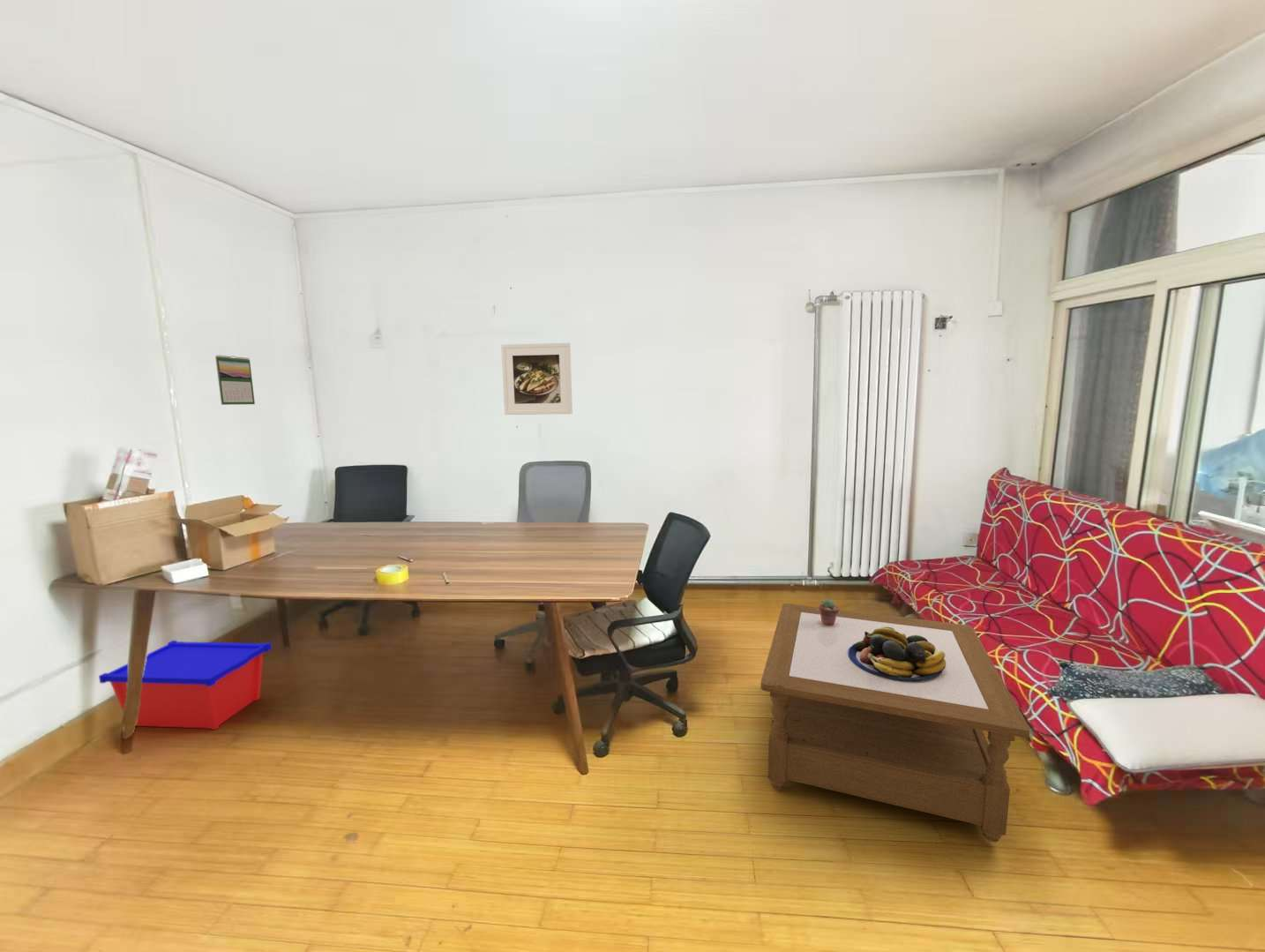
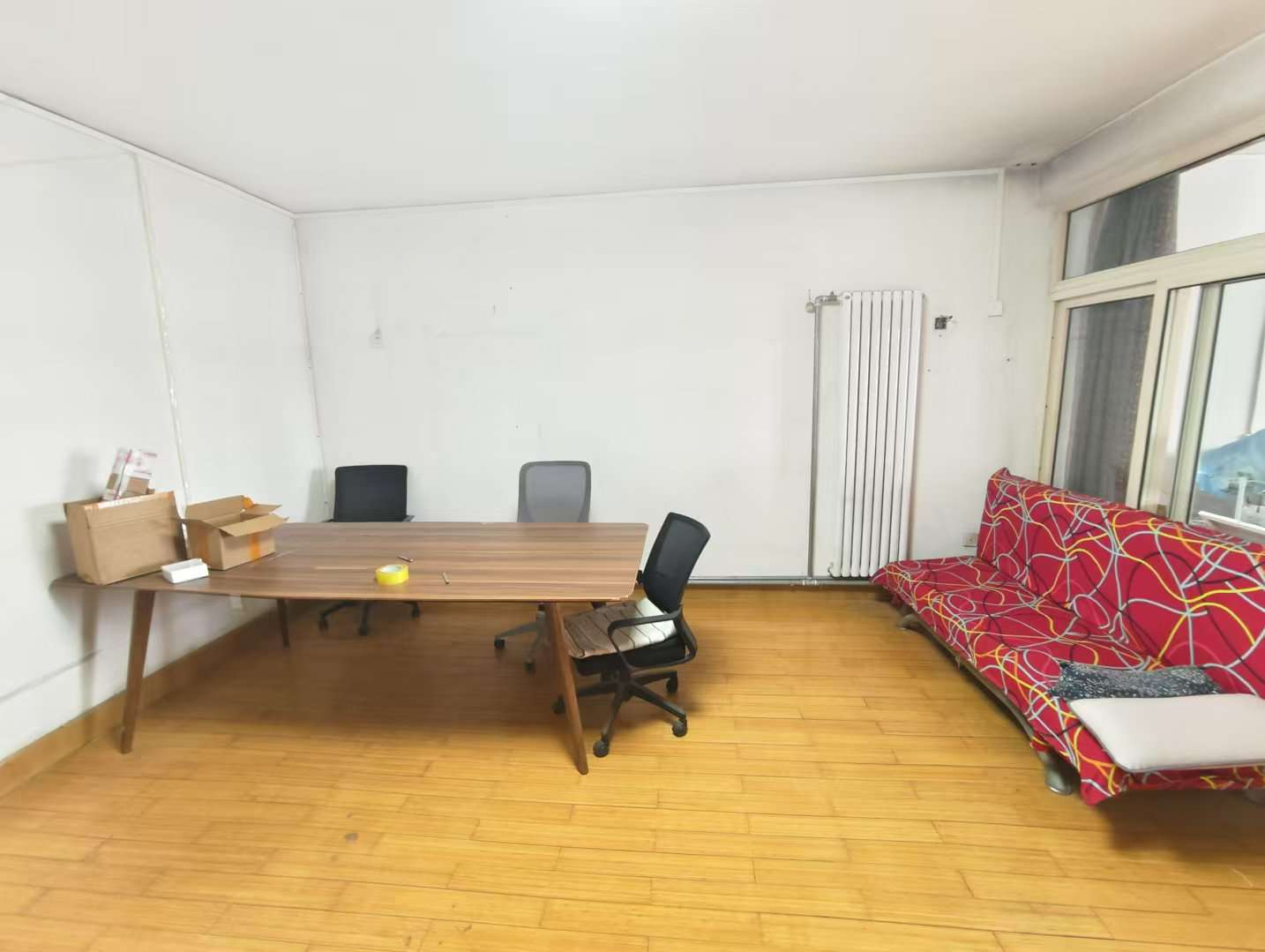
- calendar (236, 379)
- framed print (536, 379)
- potted succulent (828, 611)
- storage bin (193, 685)
- fruit bowl (894, 644)
- coffee table (874, 701)
